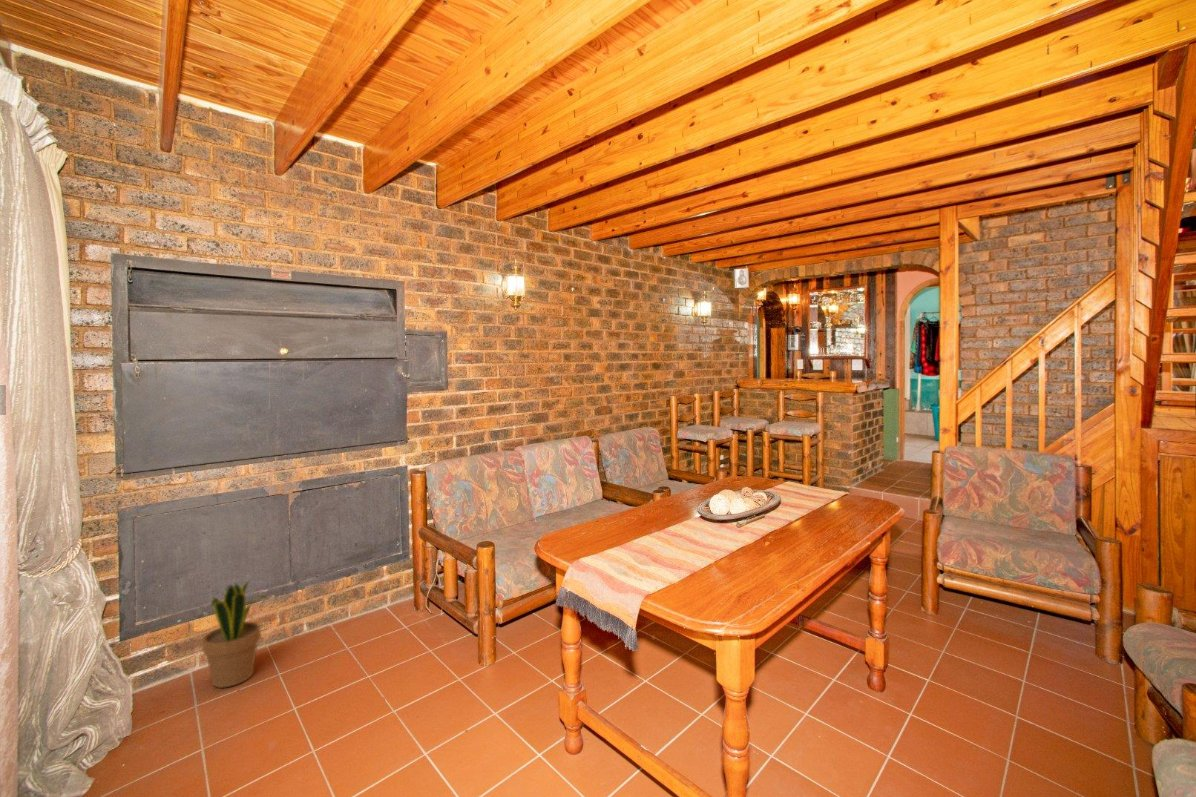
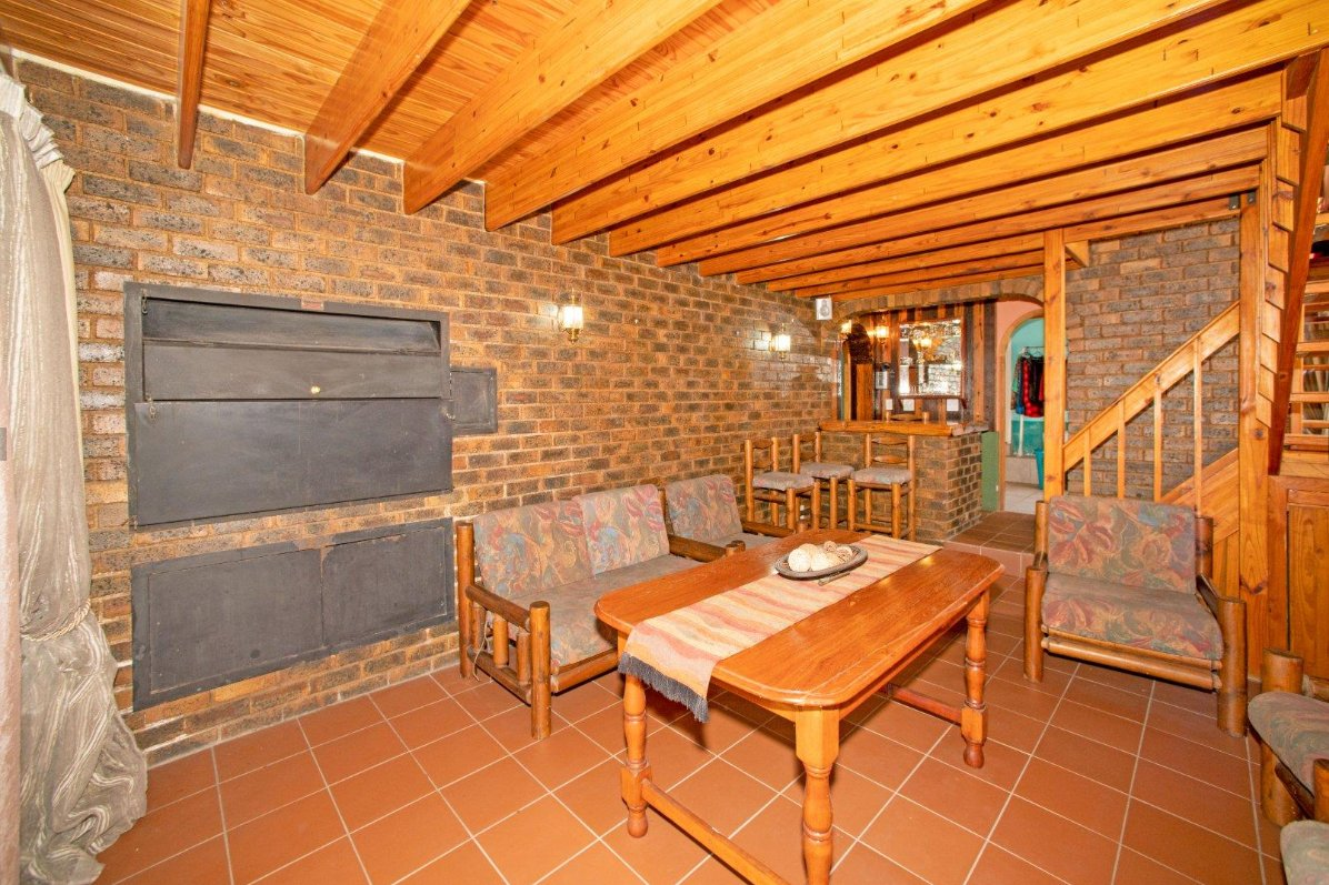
- potted plant (236, 630)
